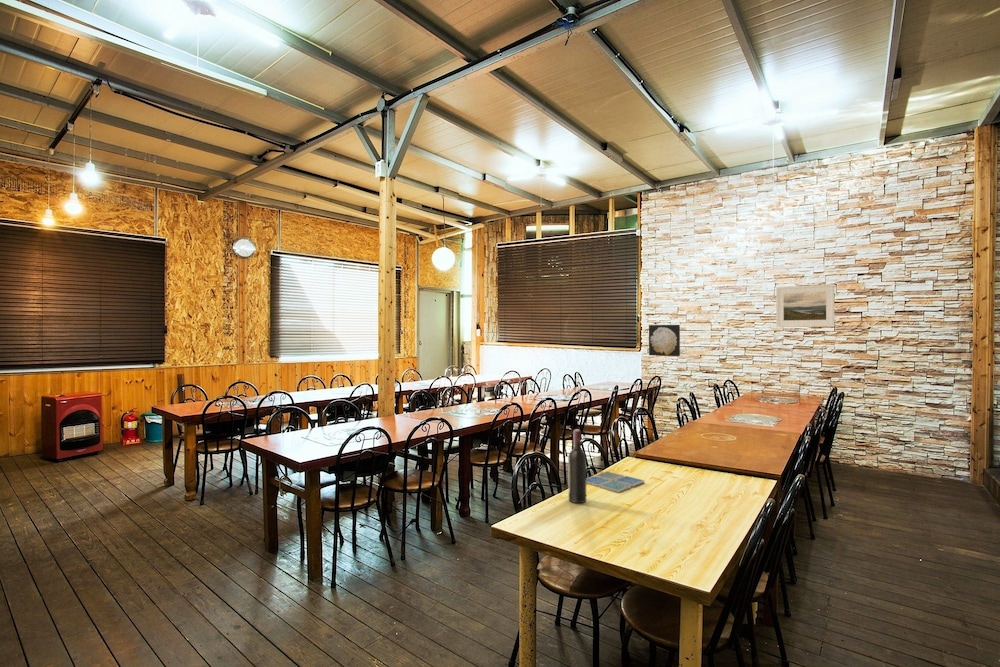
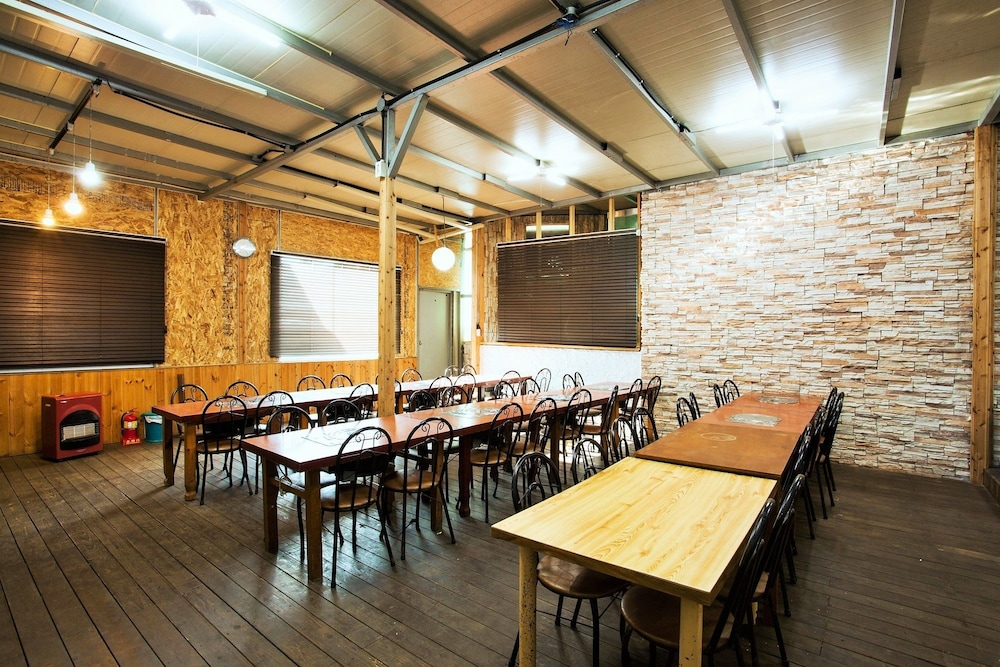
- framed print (804, 306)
- wine bottle (577, 465)
- drink coaster (612, 481)
- wall art (664, 340)
